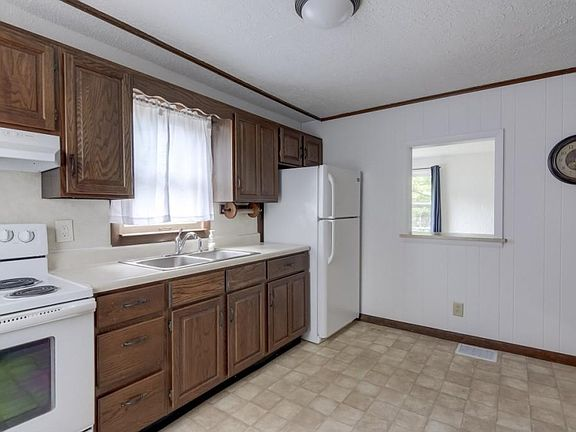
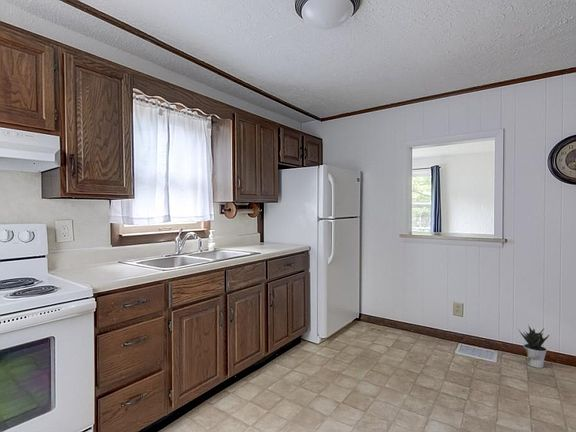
+ potted plant (533, 345)
